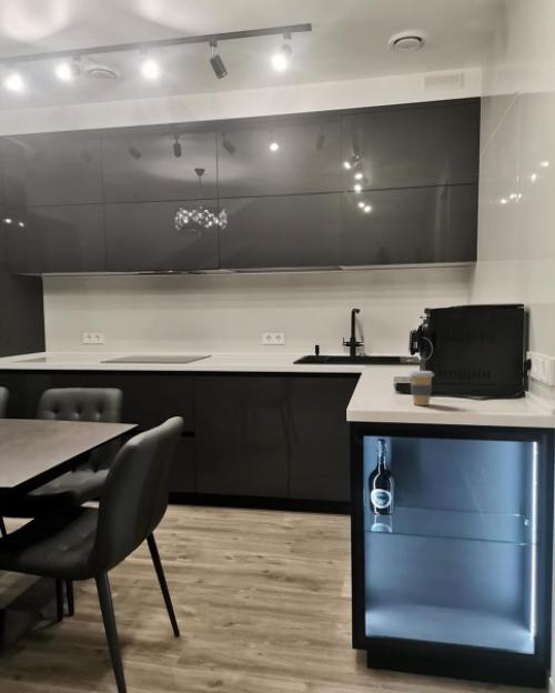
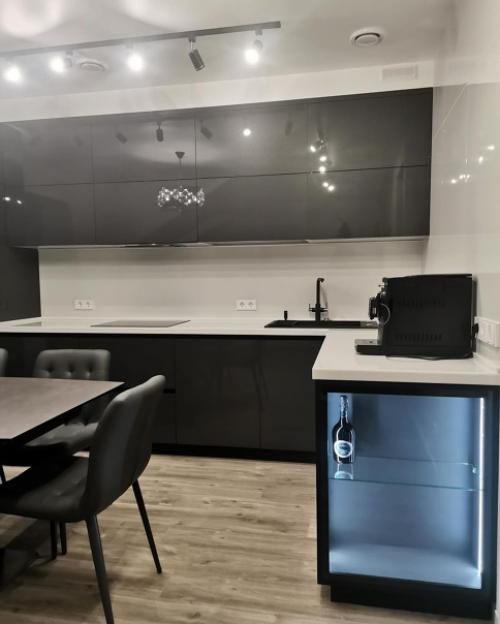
- coffee cup (421, 388)
